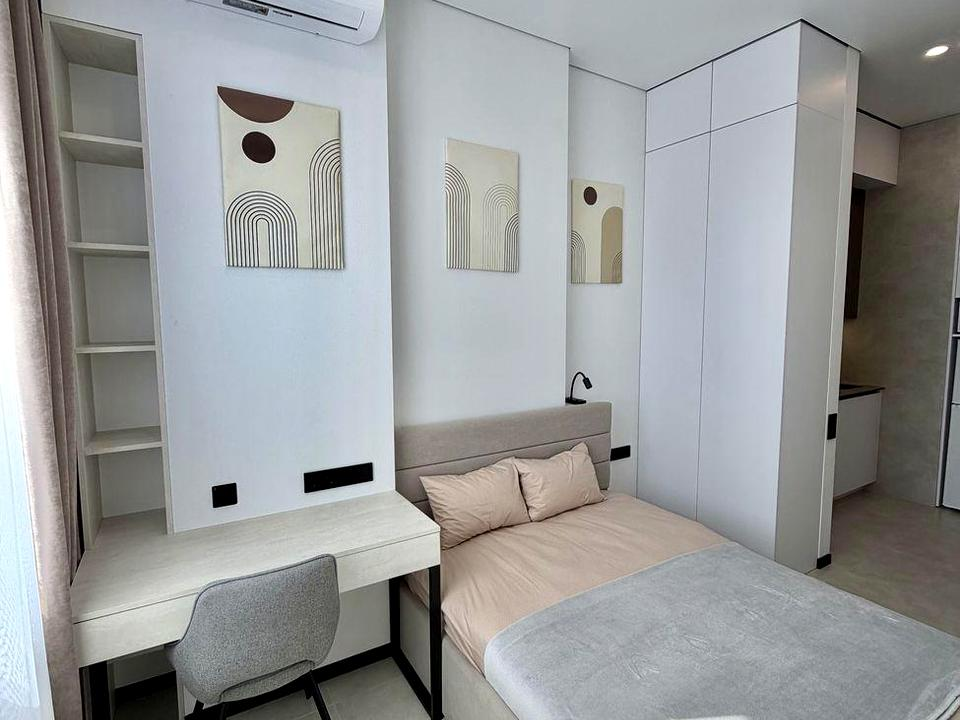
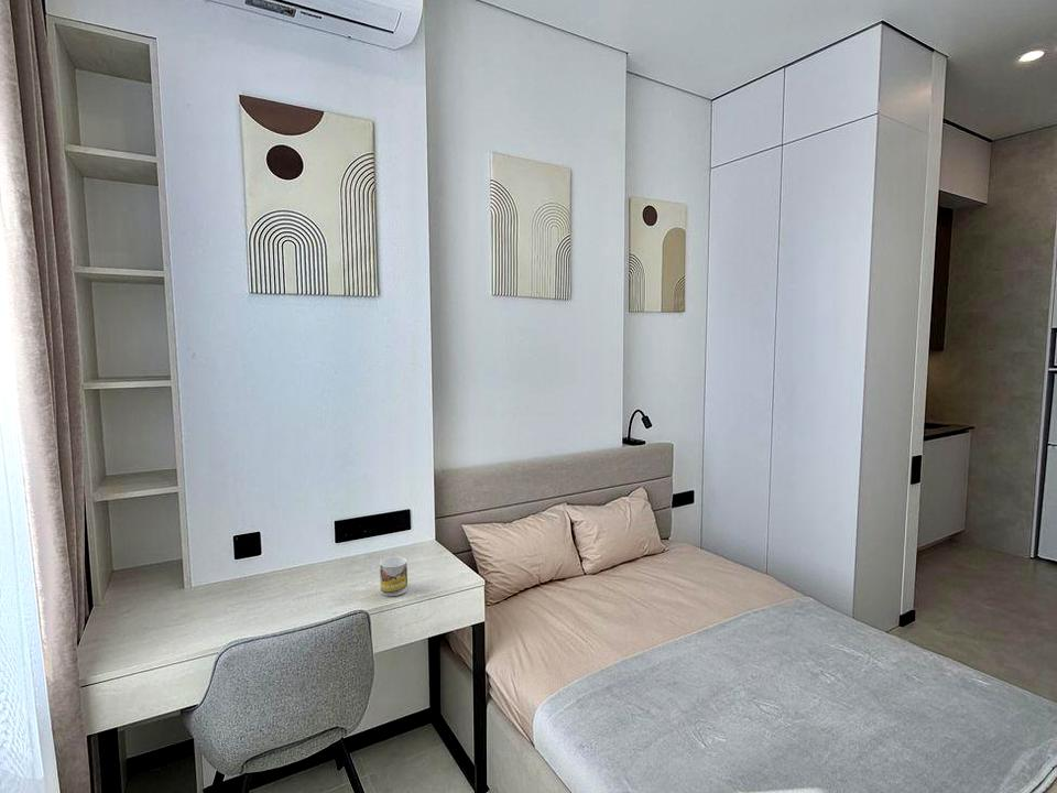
+ mug (392, 574)
